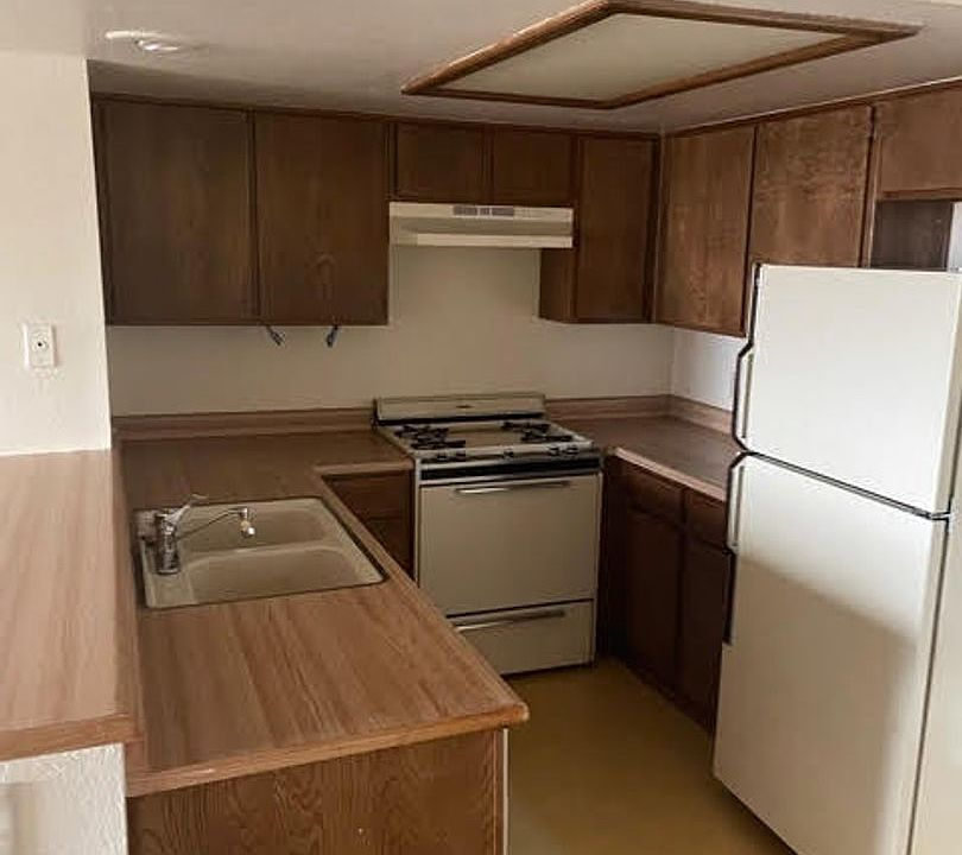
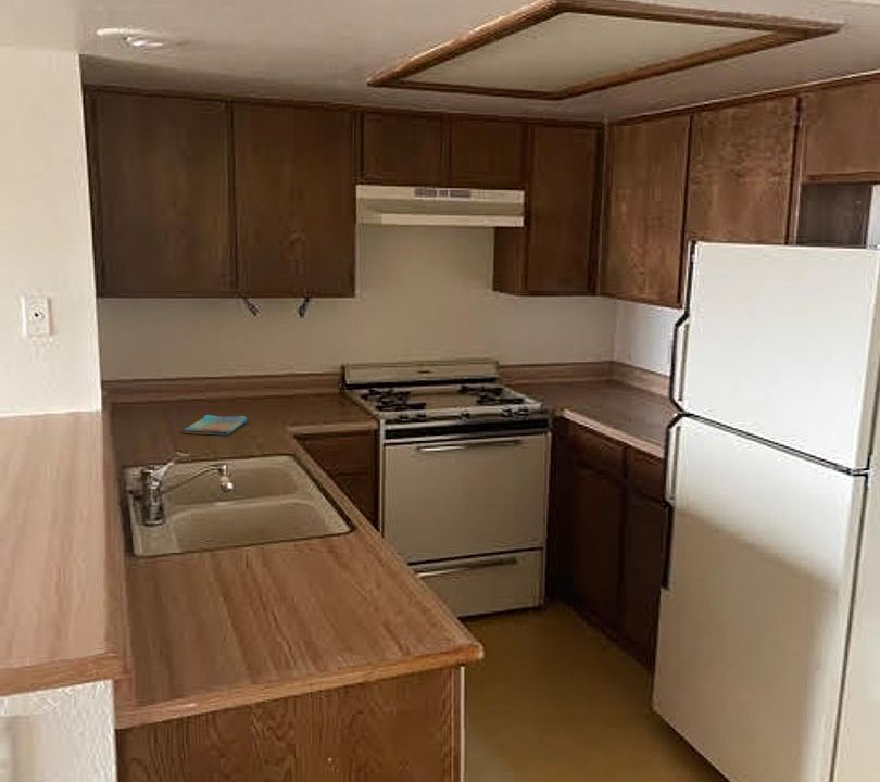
+ dish towel (216, 424)
